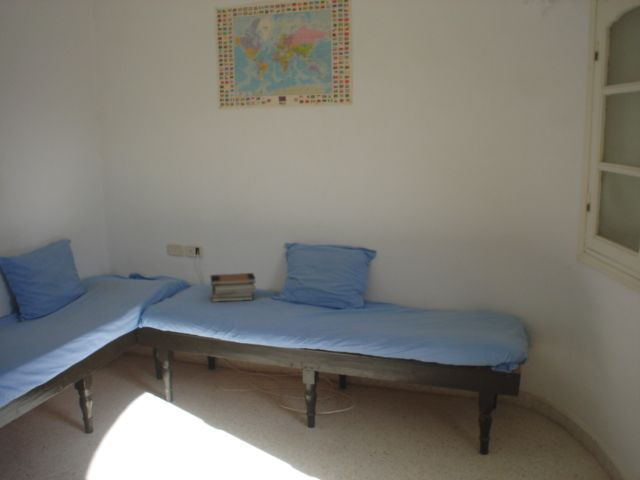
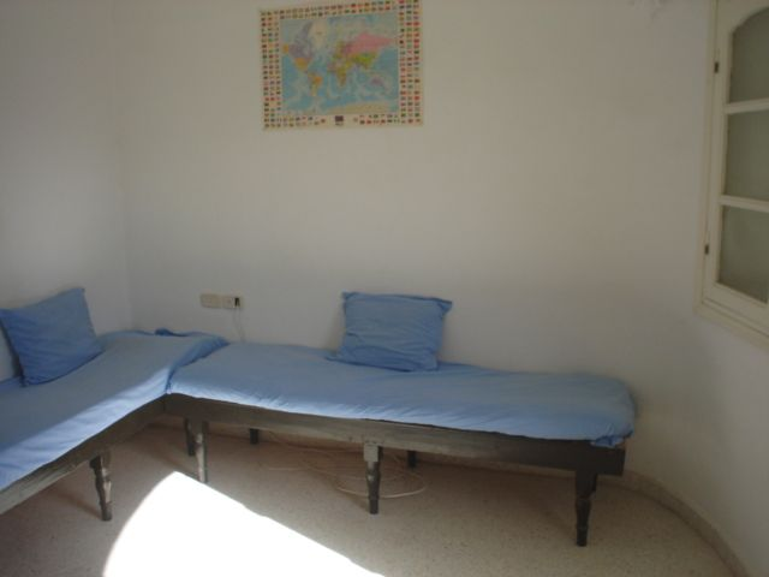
- book stack (233, 287)
